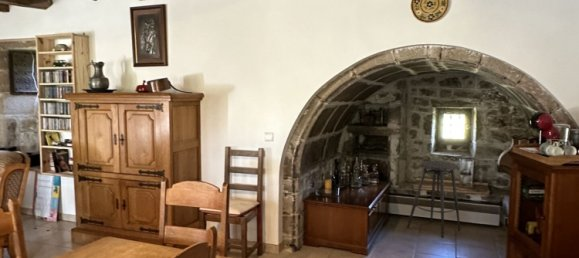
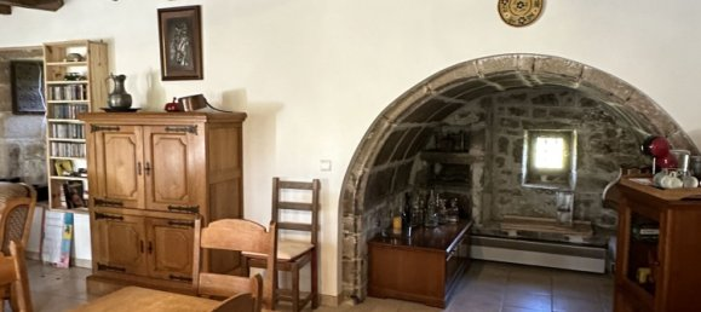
- stool (434, 195)
